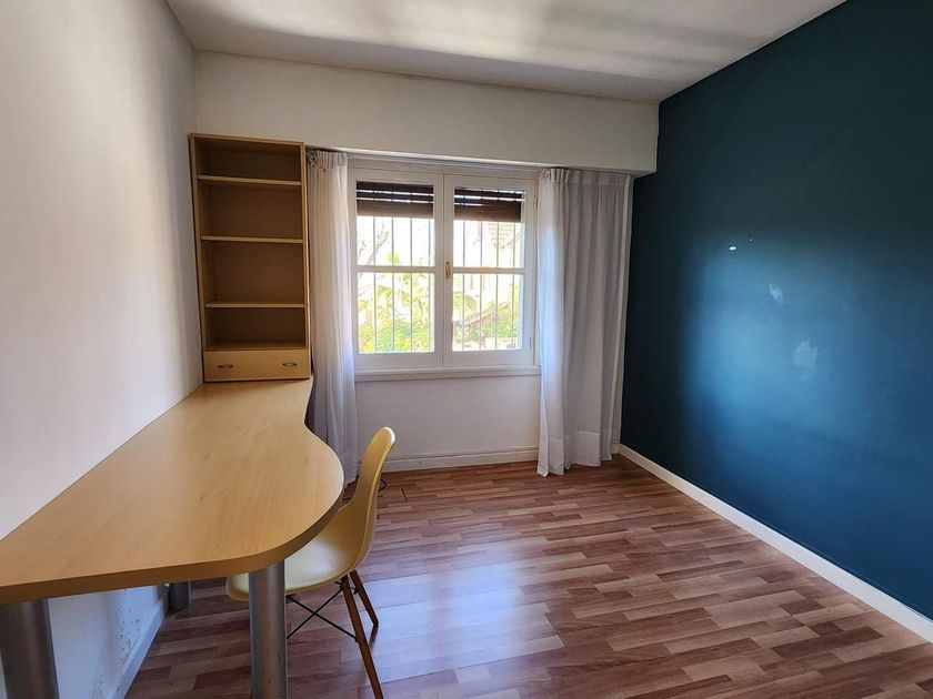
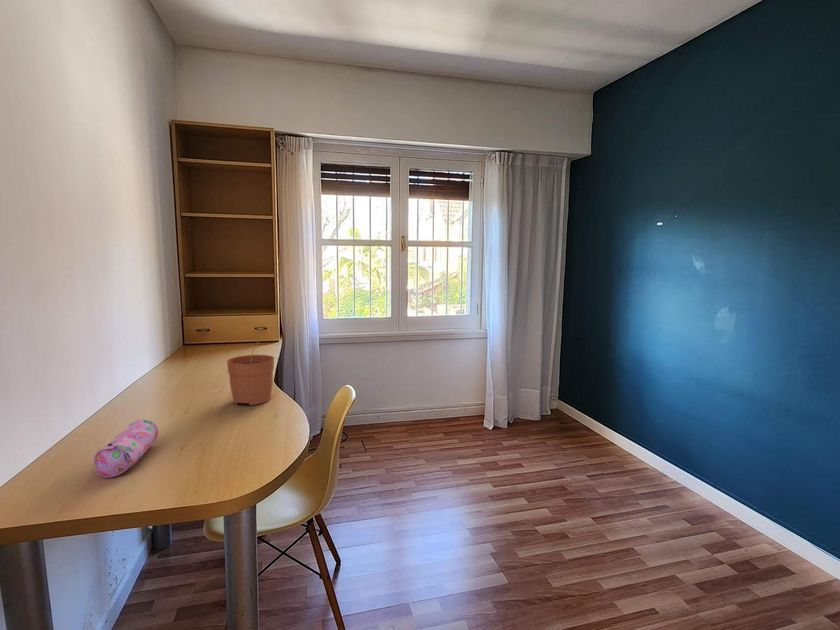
+ plant pot (251, 369)
+ pencil case (128, 445)
